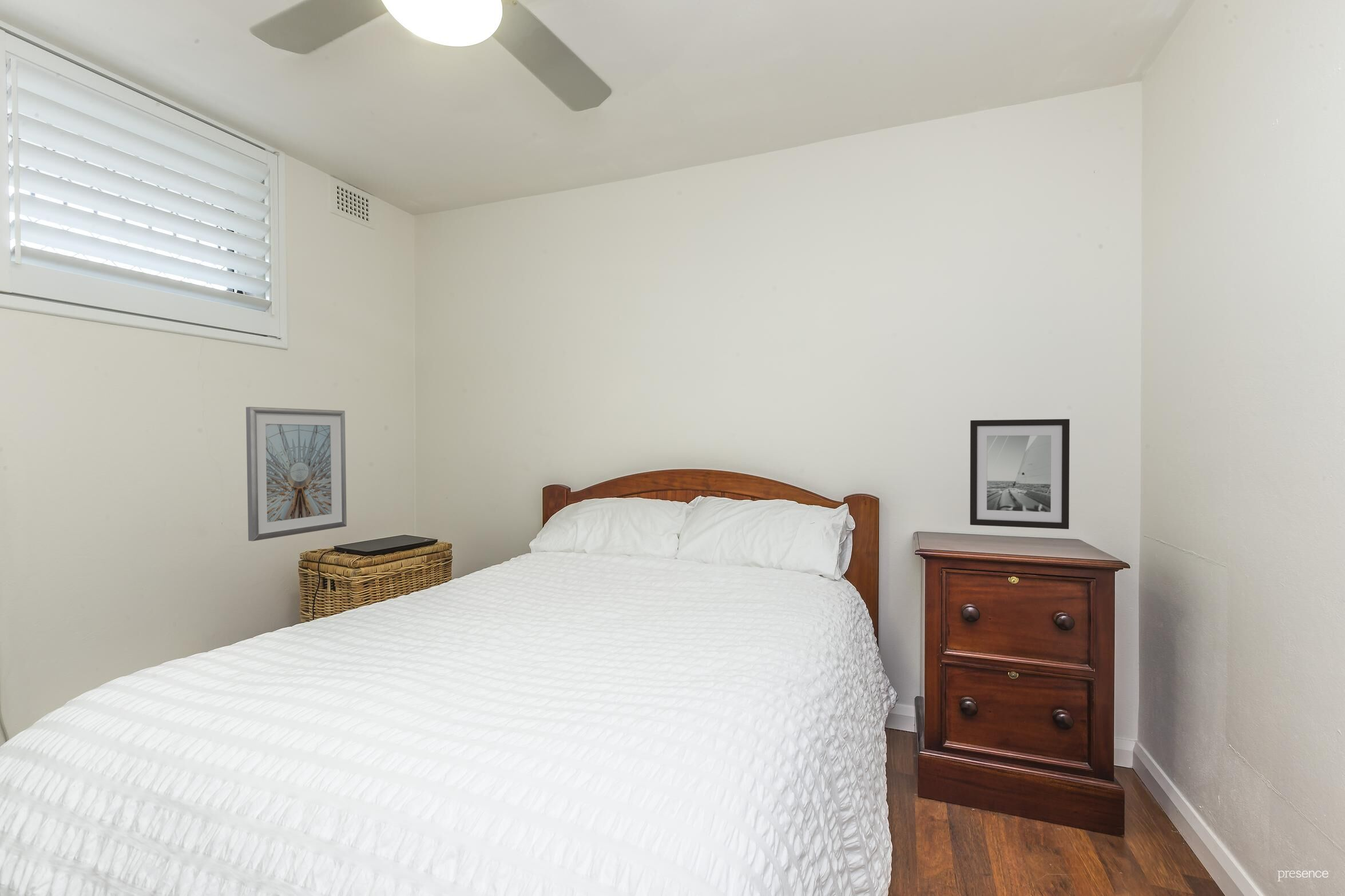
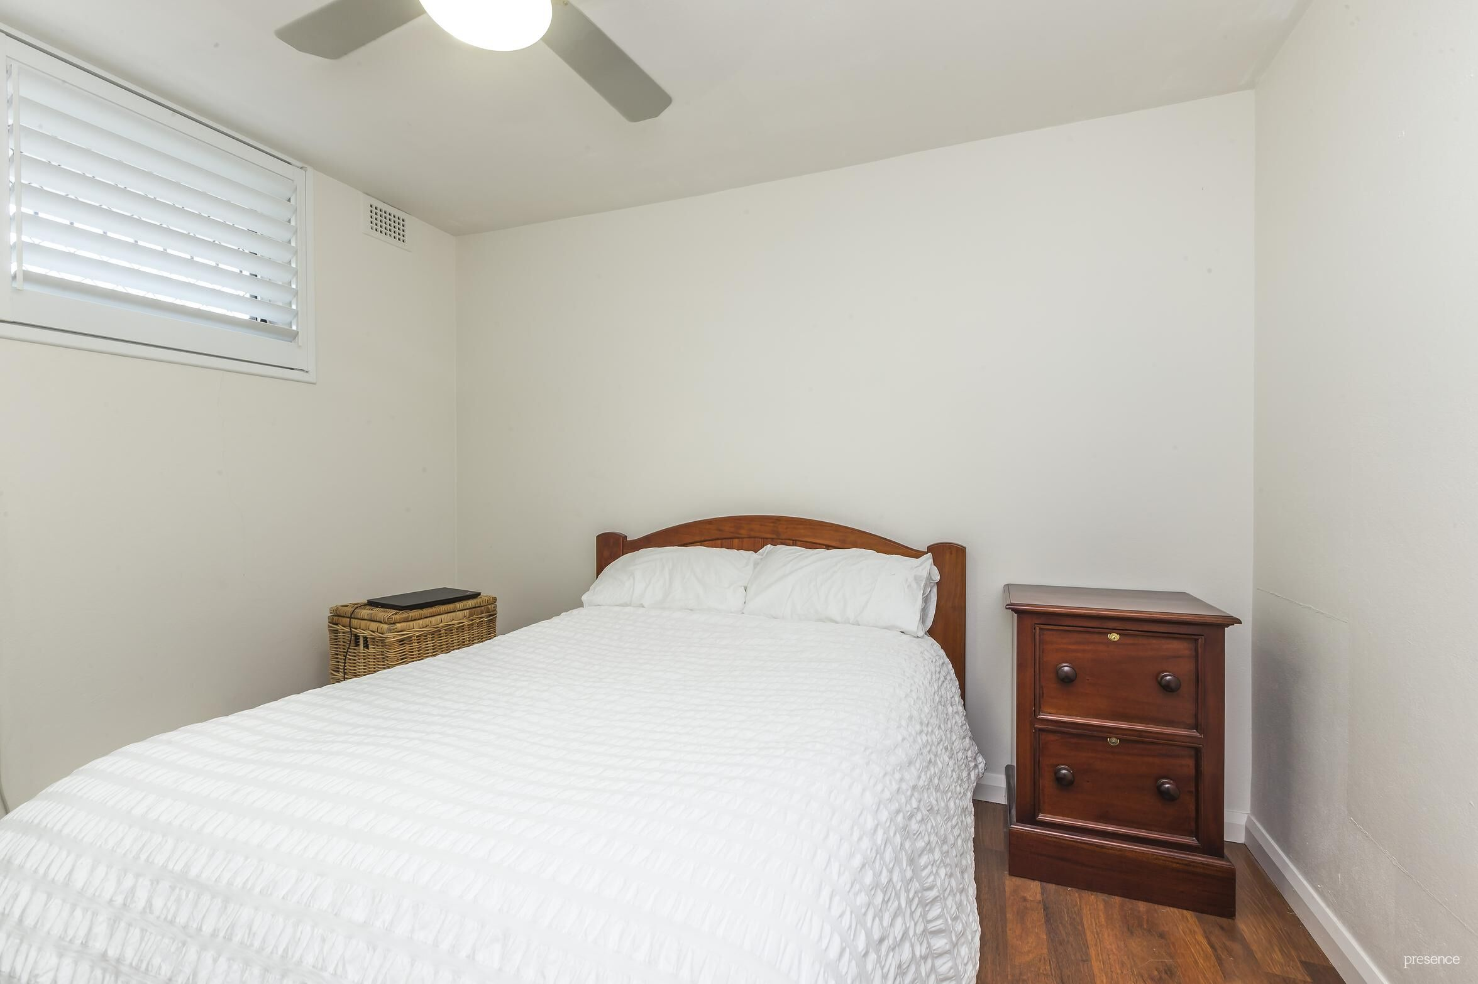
- picture frame (300, 471)
- wall art (1018, 473)
